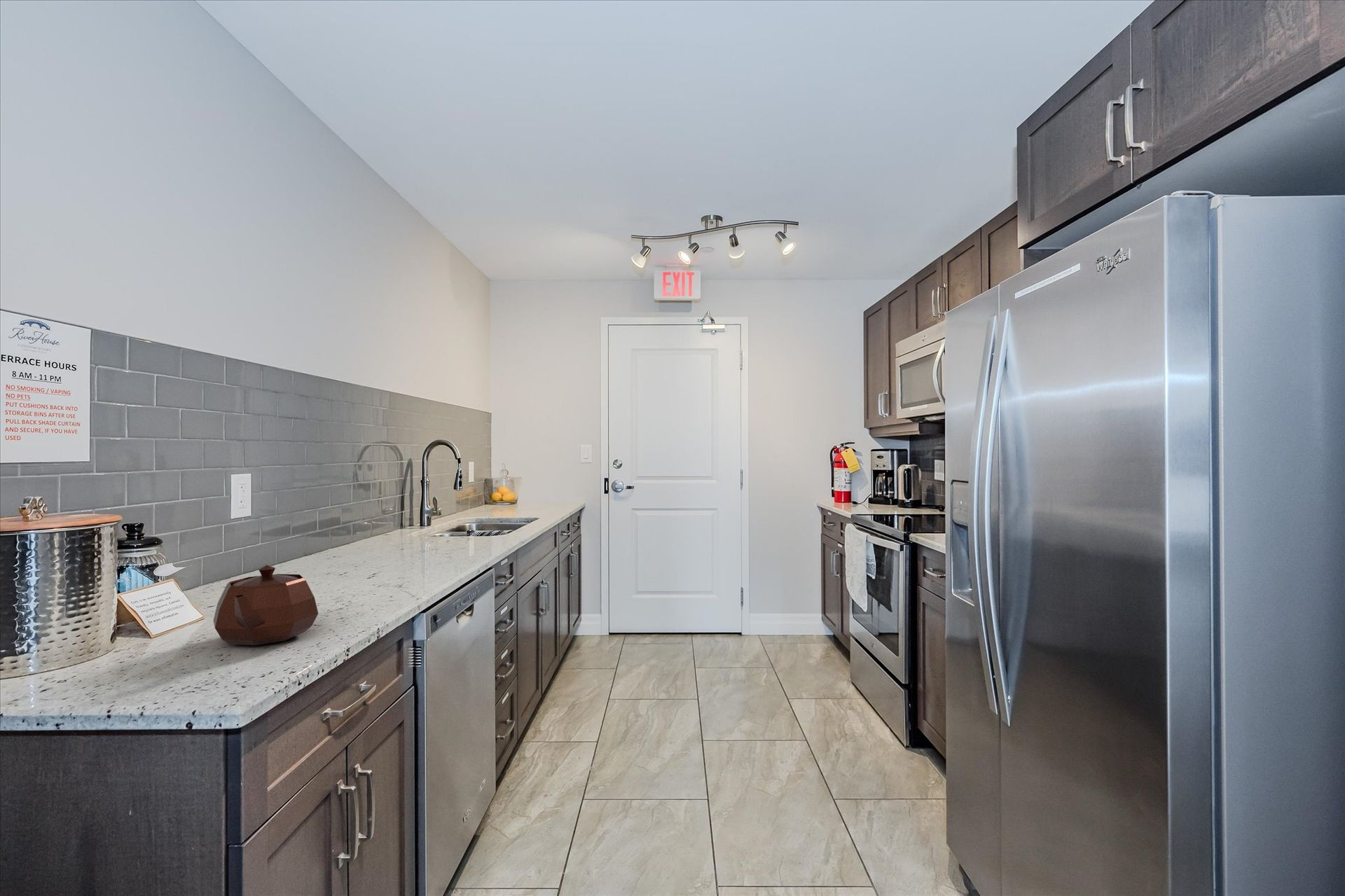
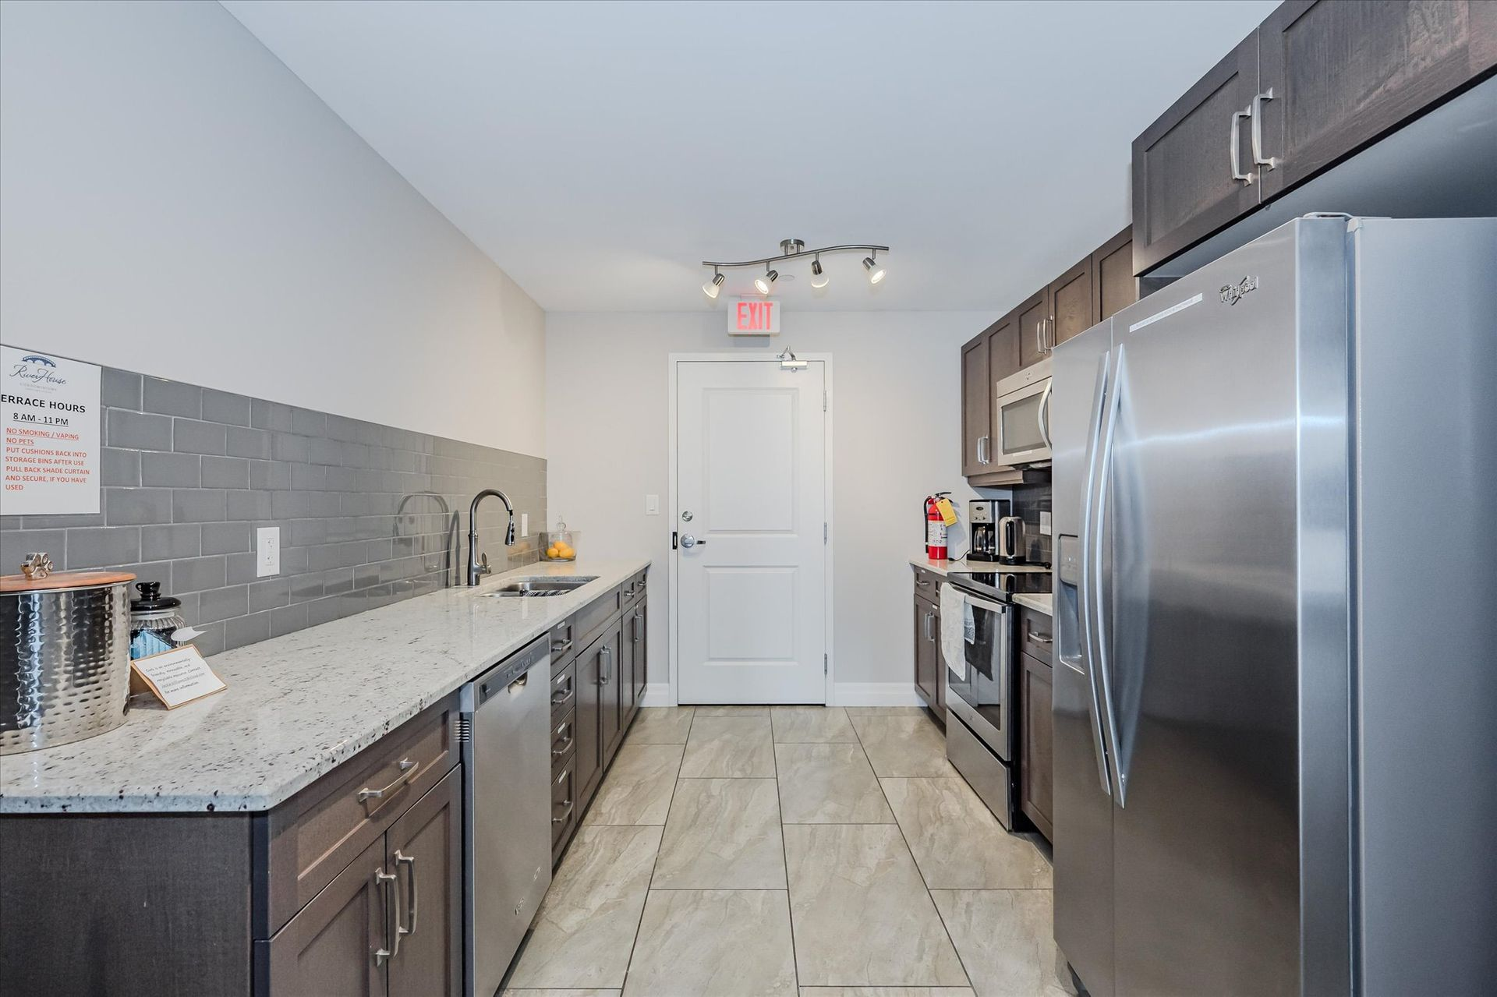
- teapot (265, 602)
